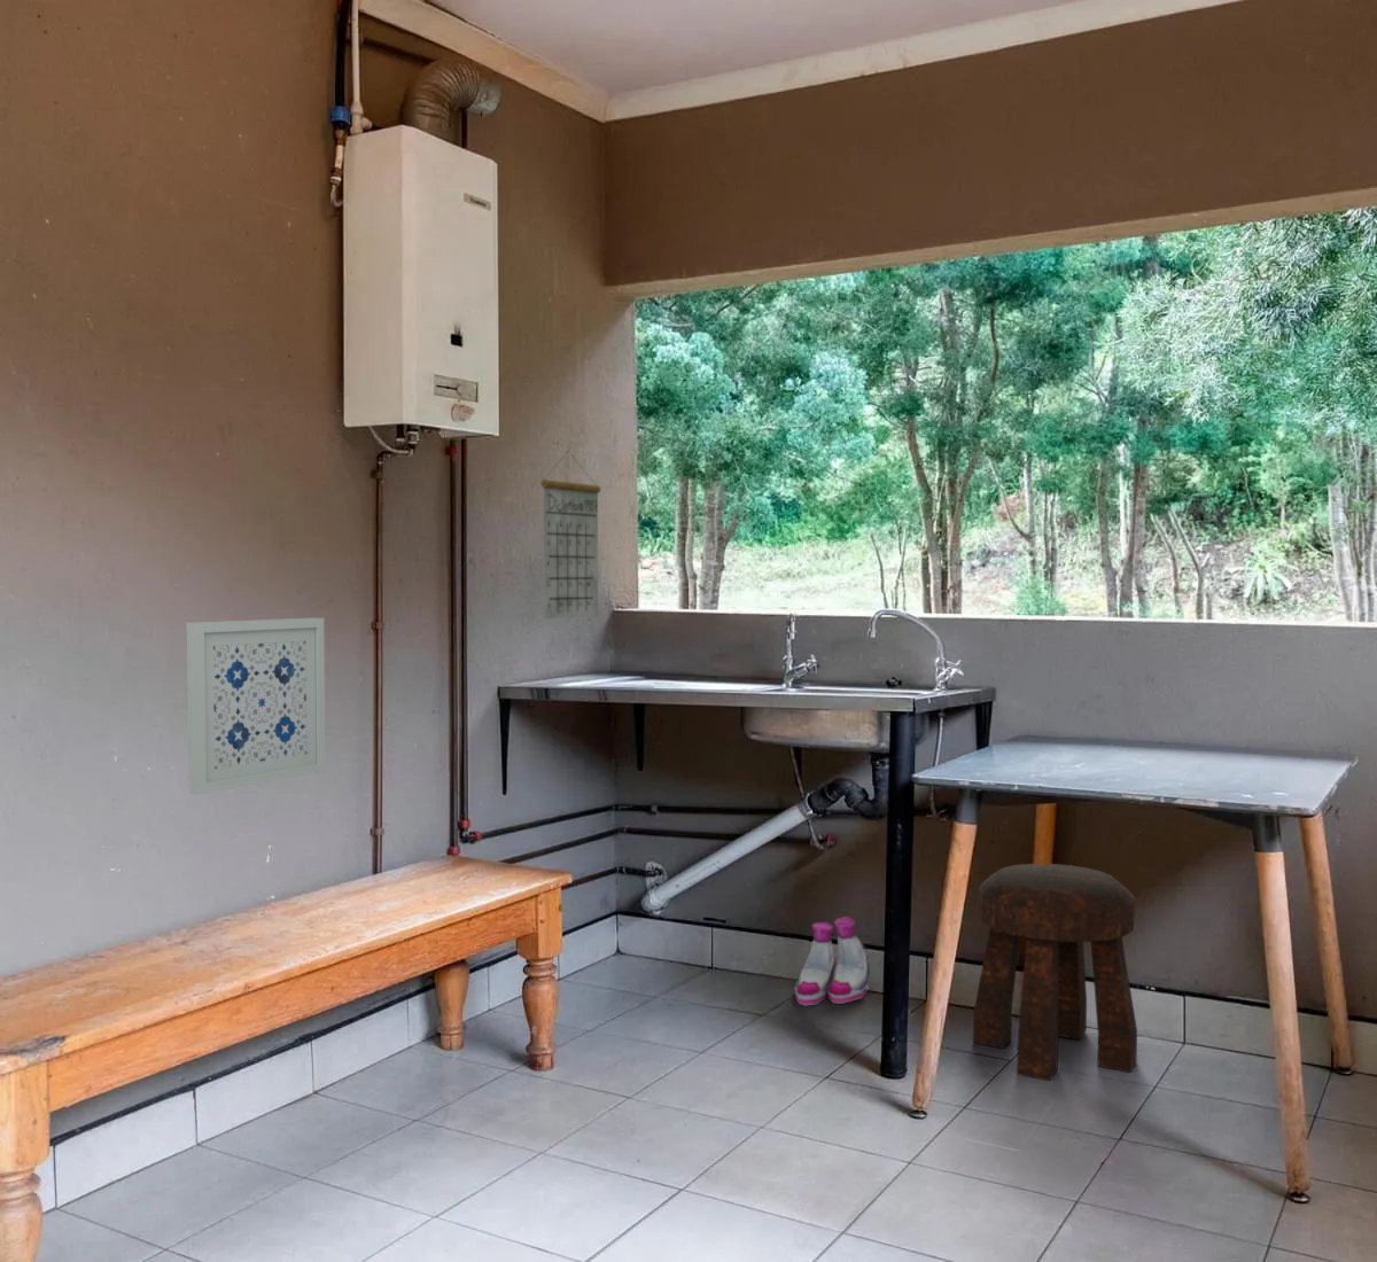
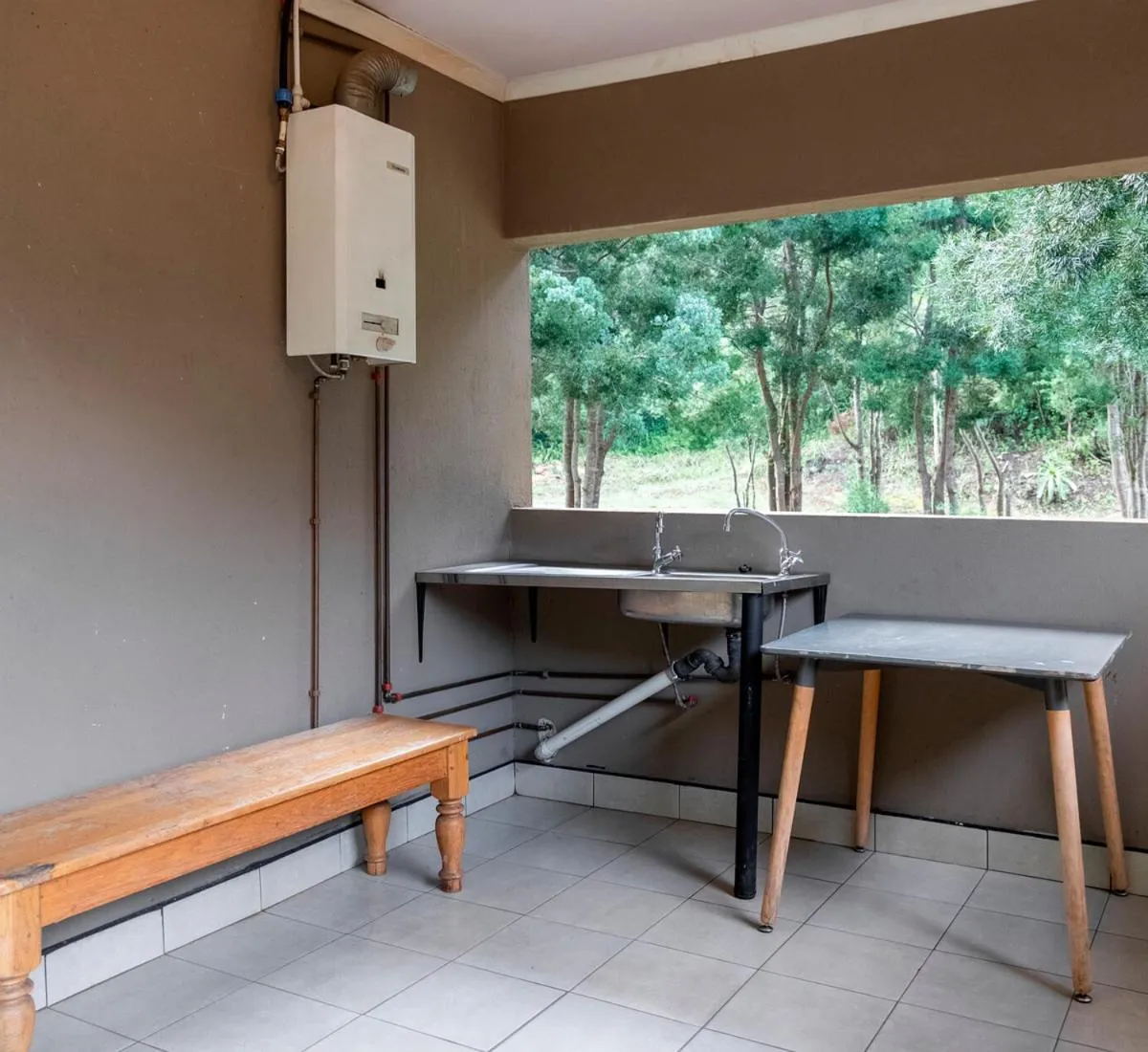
- stool (1054, 962)
- calendar (571, 534)
- boots (831, 956)
- wall art (259, 701)
